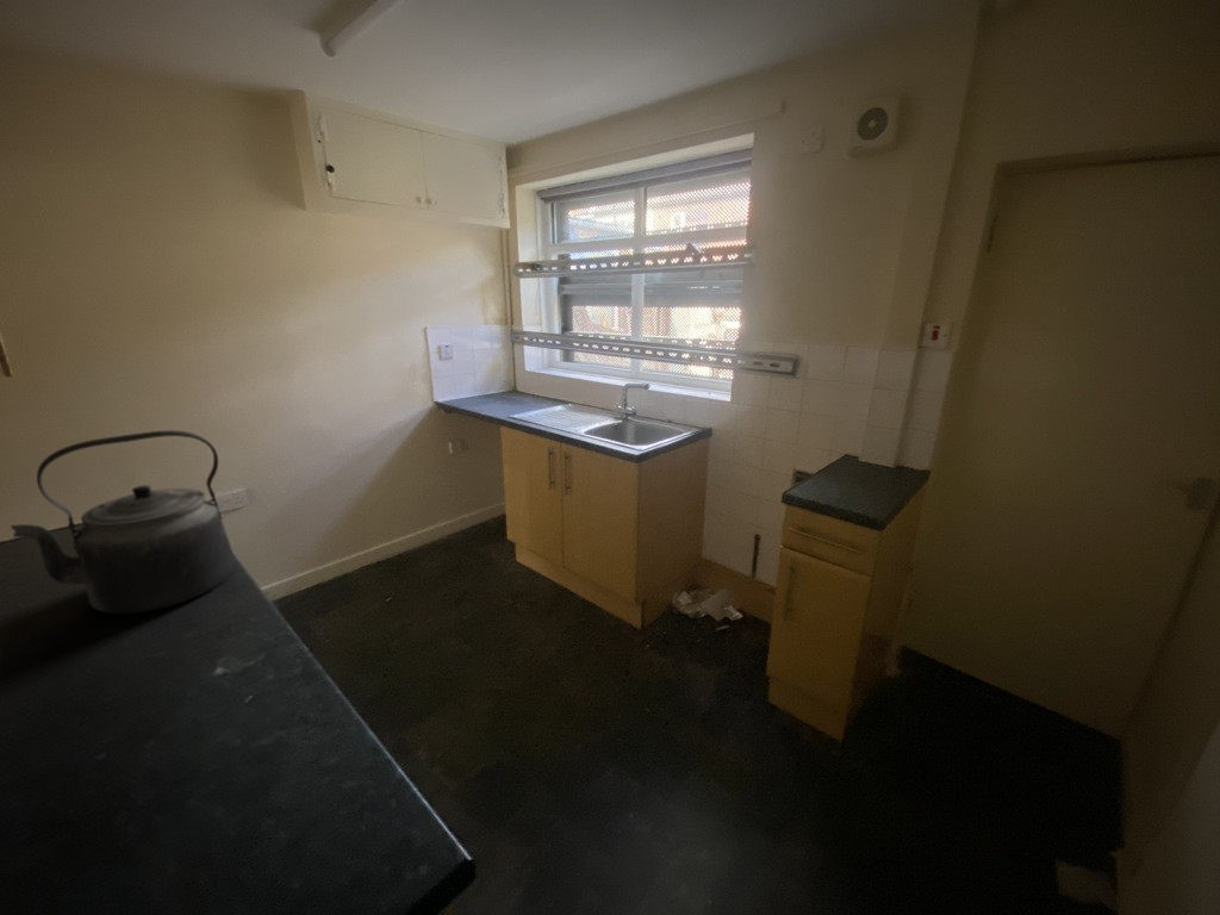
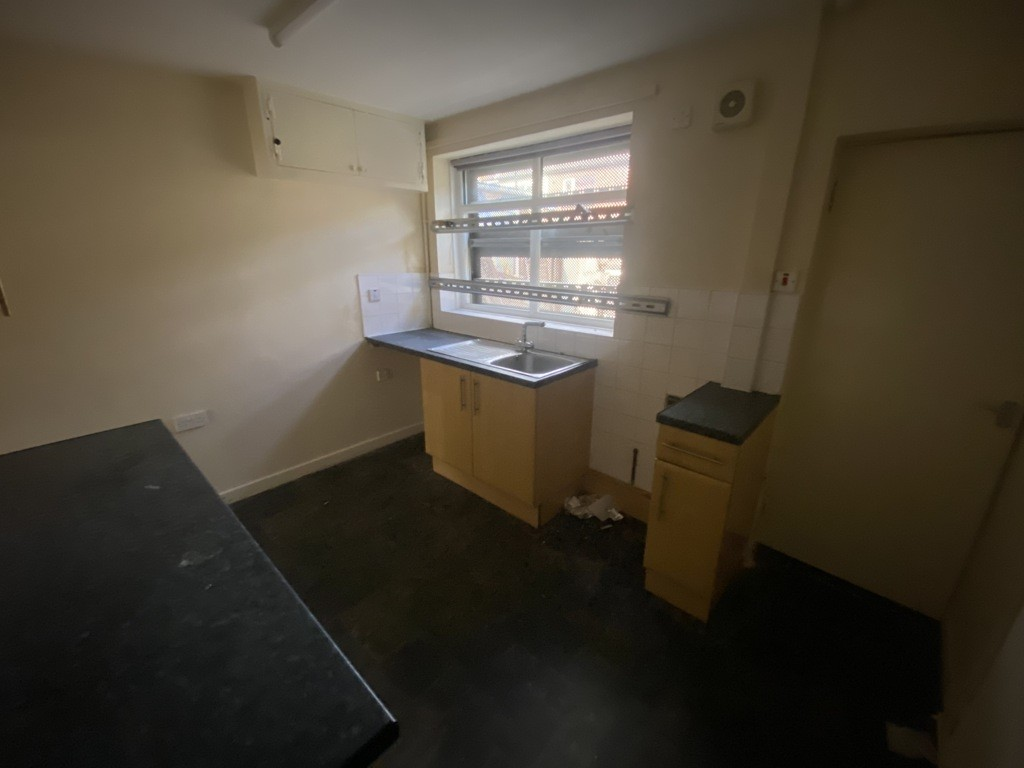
- kettle (132, 517)
